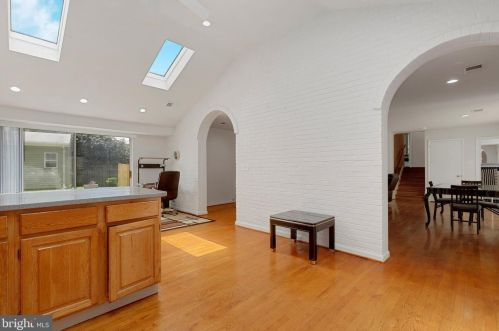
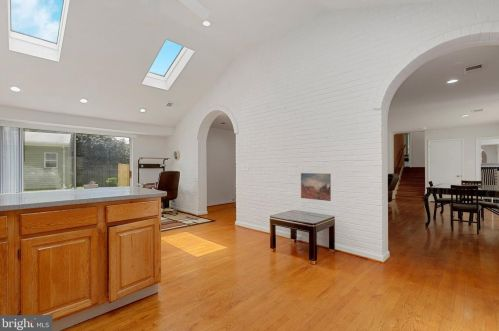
+ wall art (315, 186)
